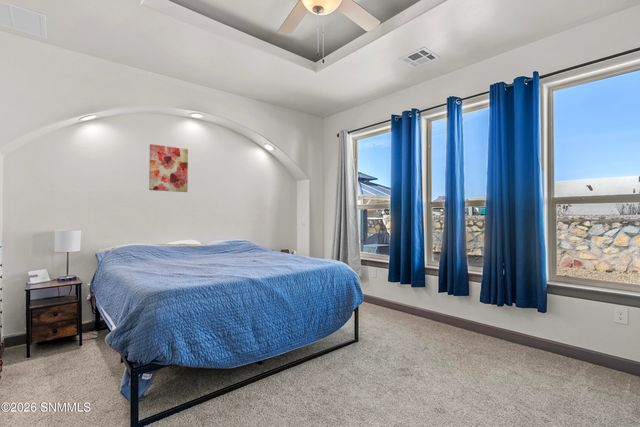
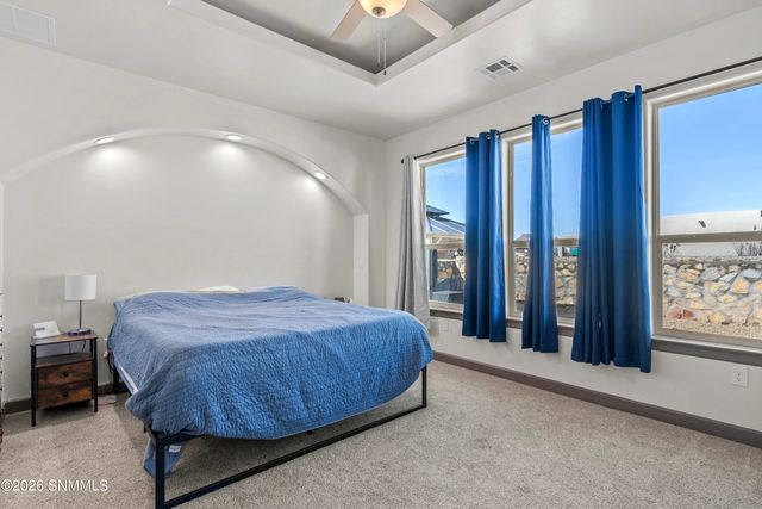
- wall art (169, 169)
